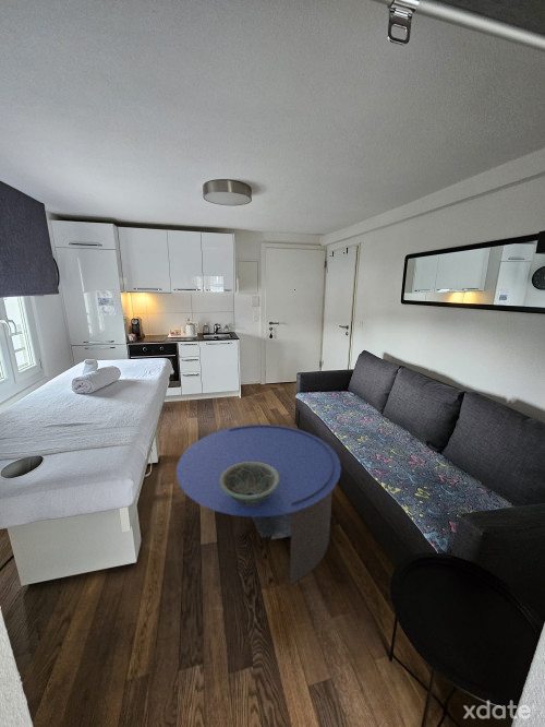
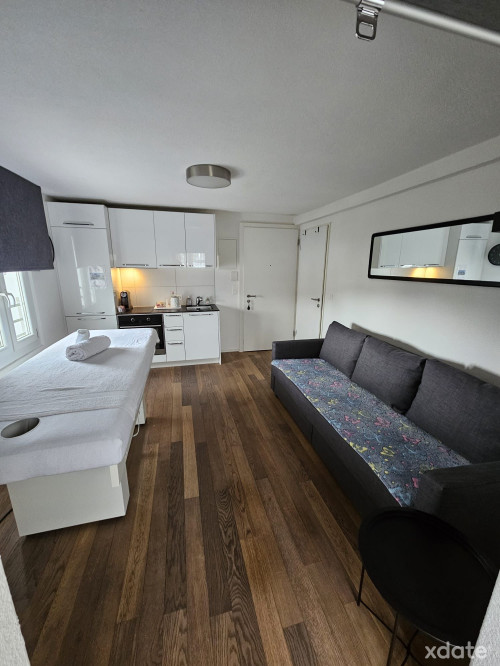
- decorative bowl (250, 487)
- coffee table (252, 493)
